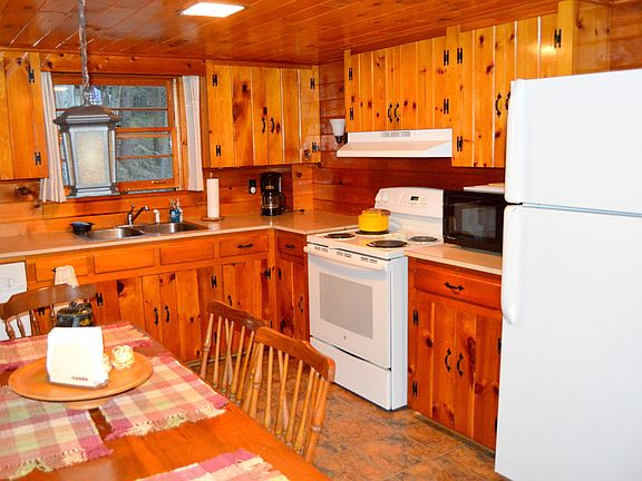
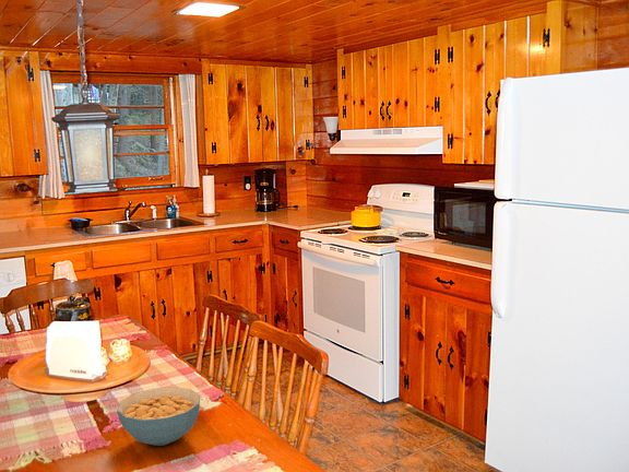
+ cereal bowl (161, 421)
